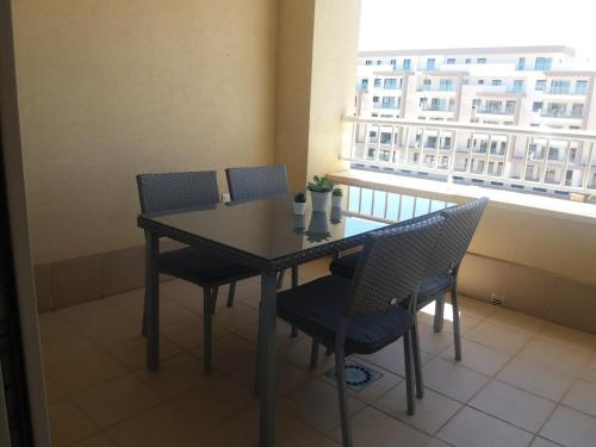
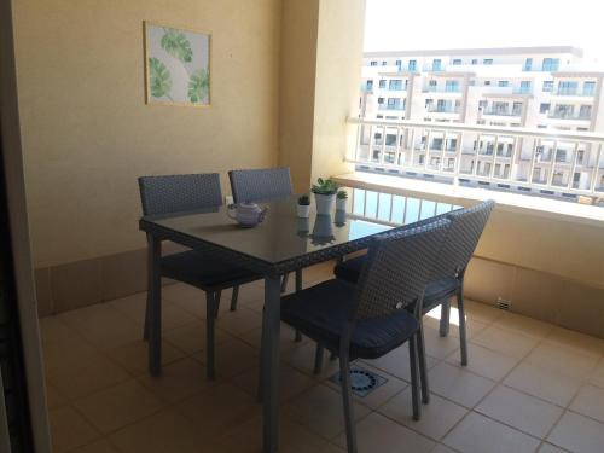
+ wall art (179, 66)
+ teapot (248, 211)
